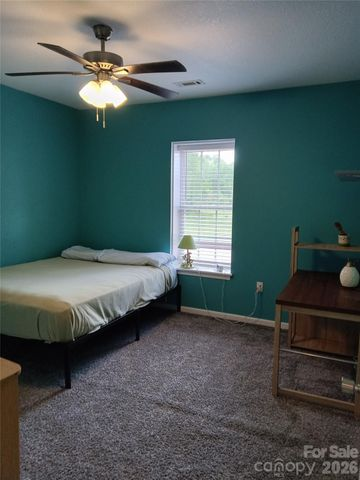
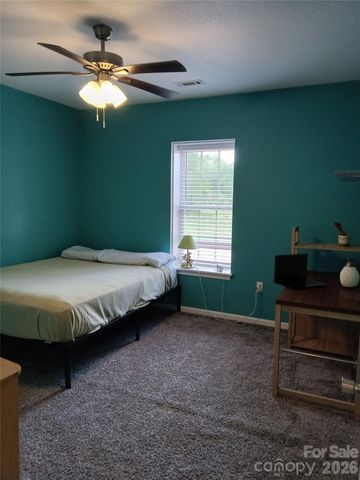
+ laptop (301, 270)
